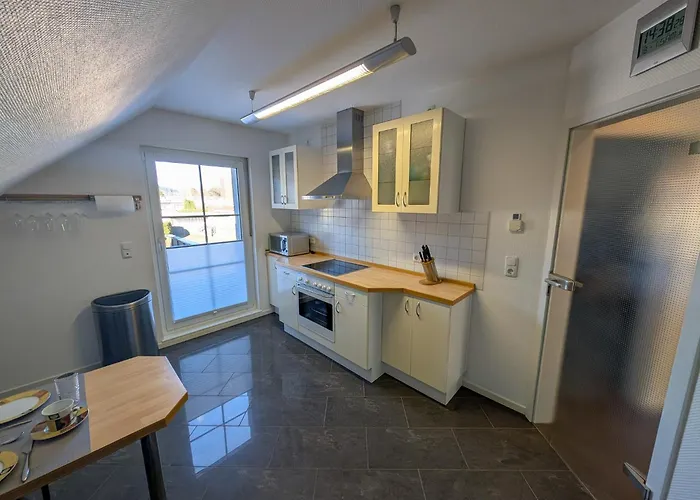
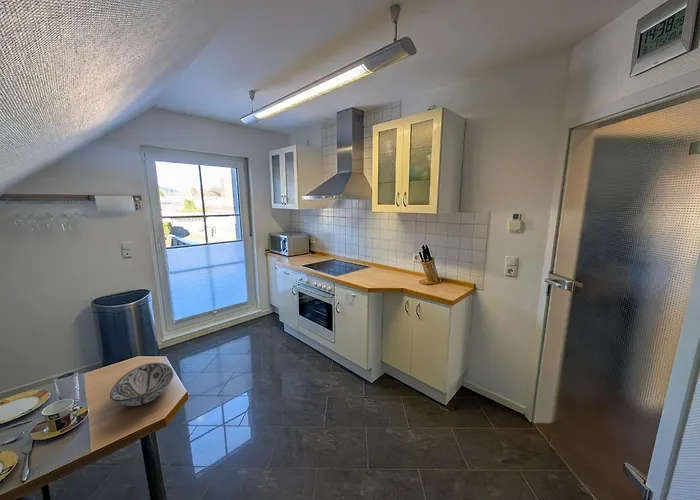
+ decorative bowl (144, 387)
